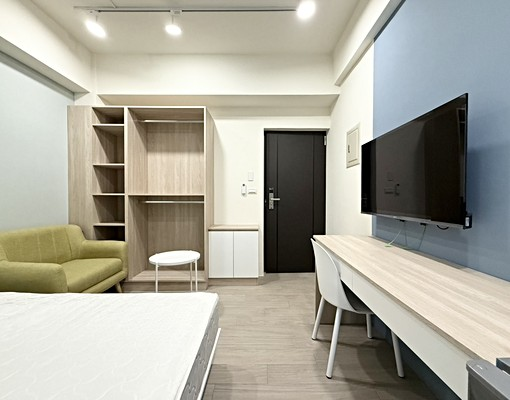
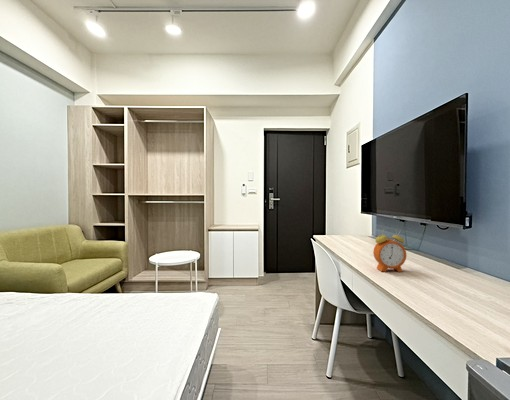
+ alarm clock (389, 249)
